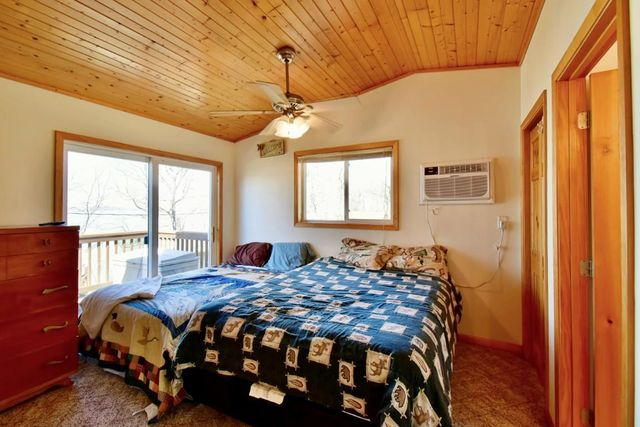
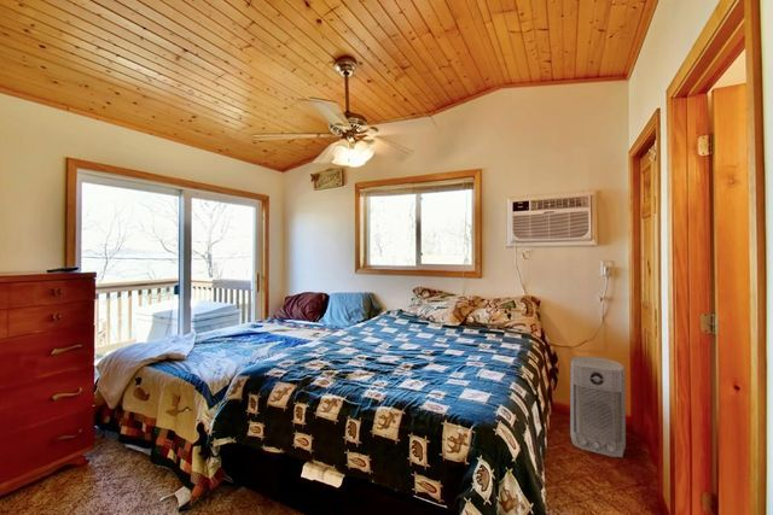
+ air purifier (597, 402)
